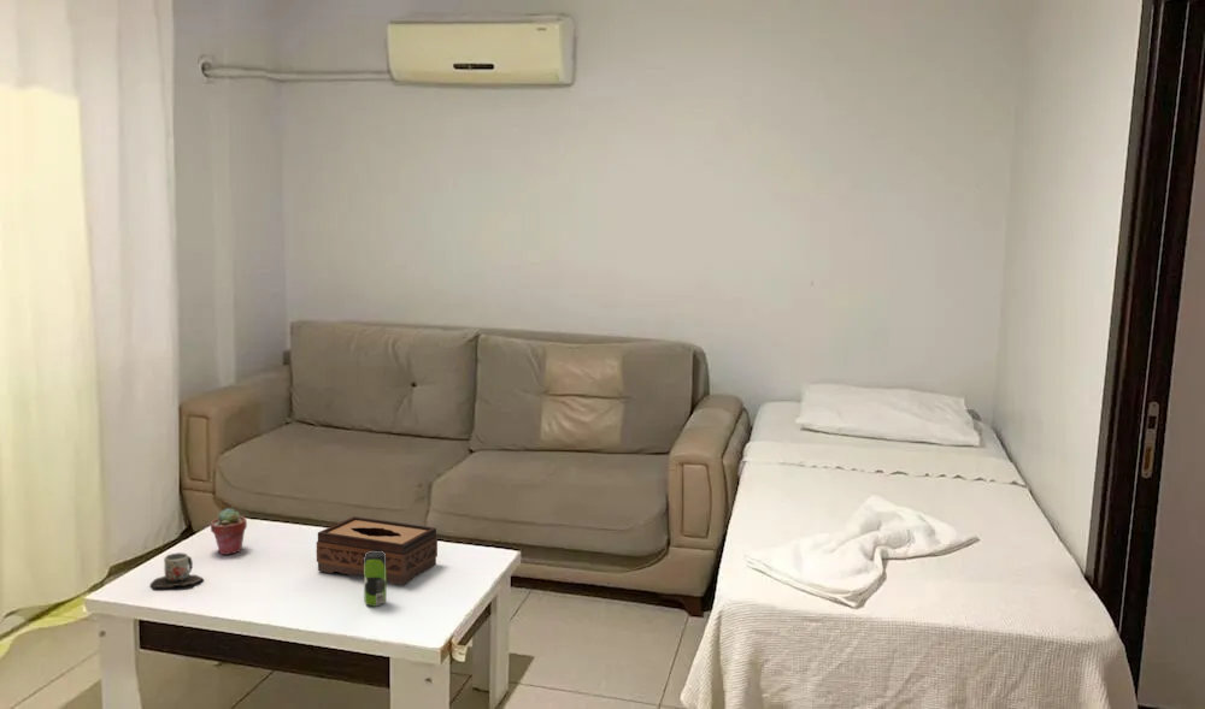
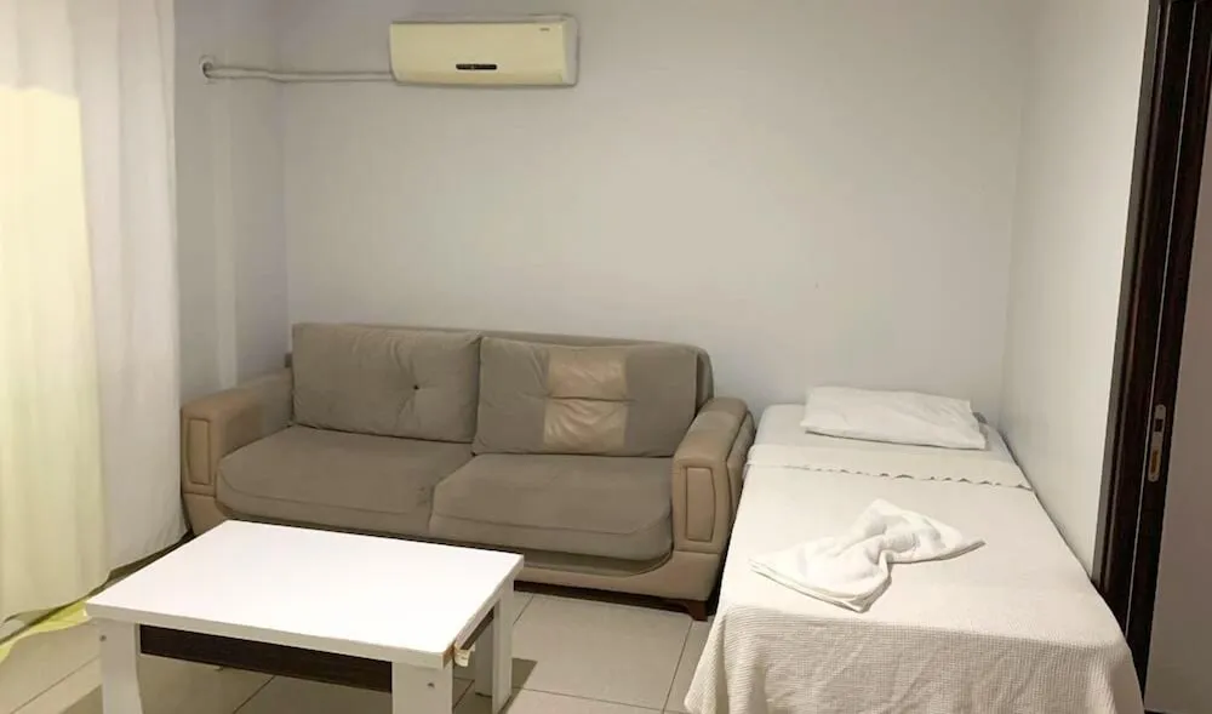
- mug (178, 567)
- tissue box (377, 549)
- potted succulent (229, 528)
- beverage can (375, 578)
